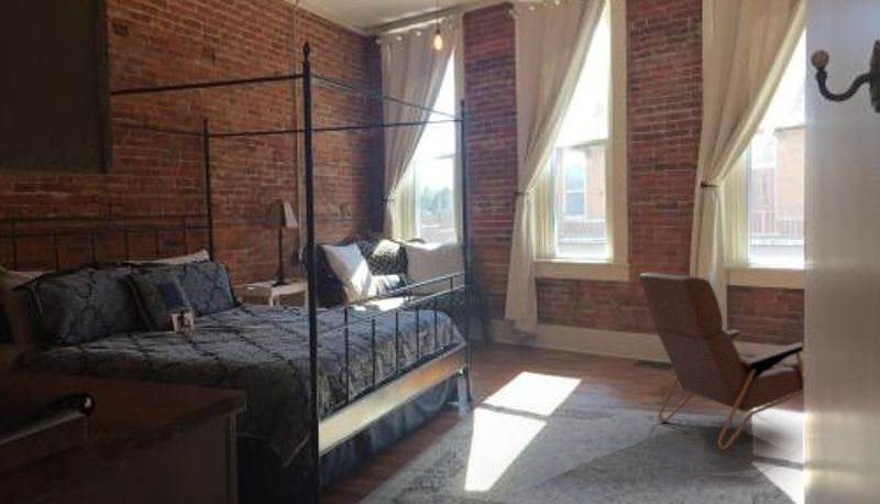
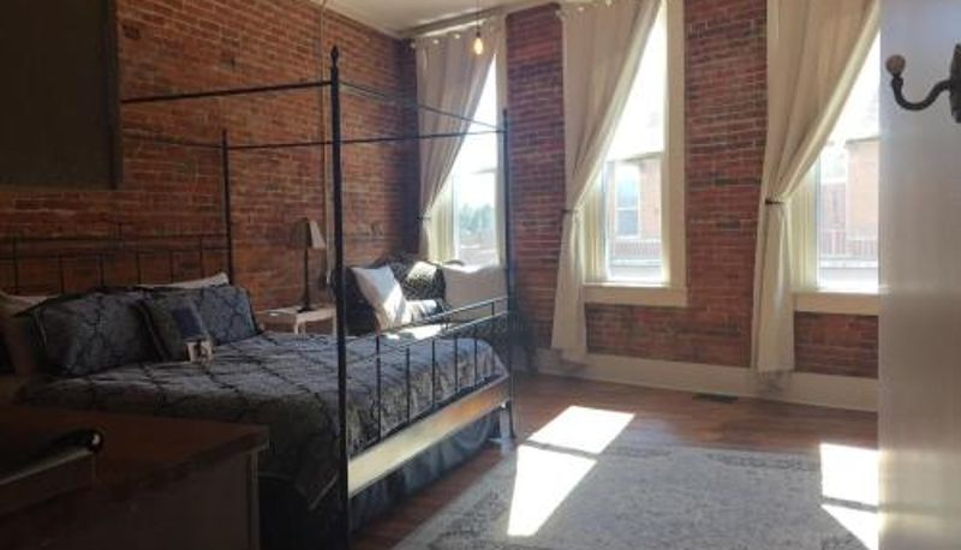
- armchair (727, 351)
